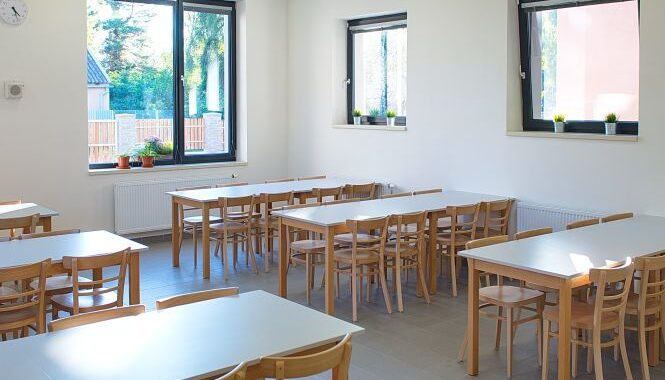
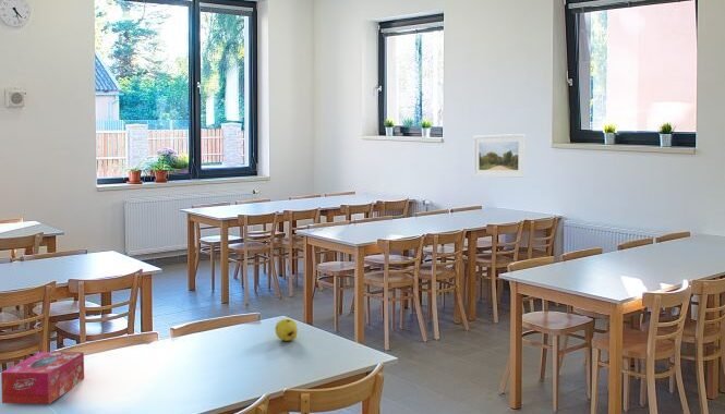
+ tissue box (45, 376)
+ fruit (286, 328)
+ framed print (498, 156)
